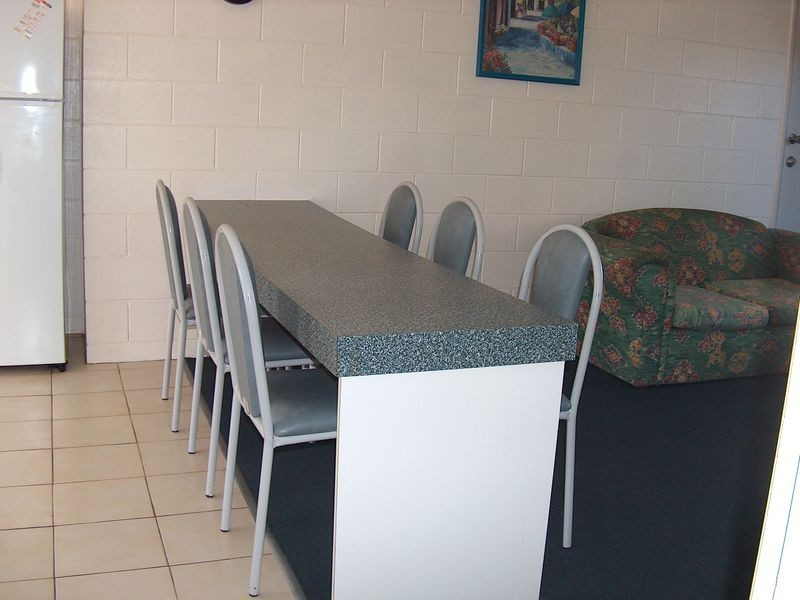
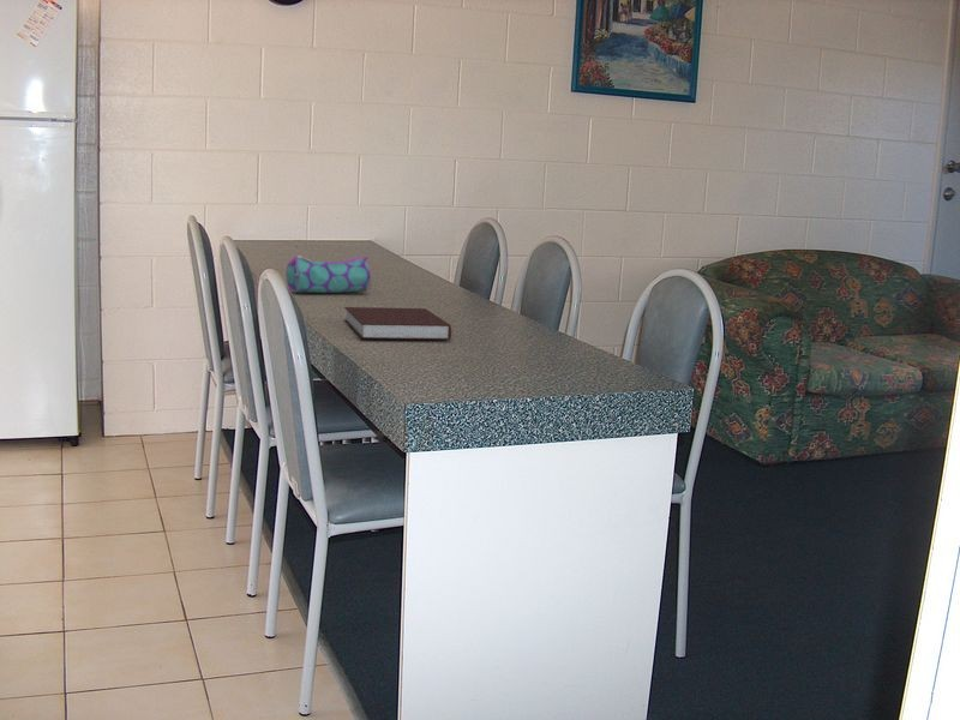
+ notebook (395, 322)
+ pencil case (328, 274)
